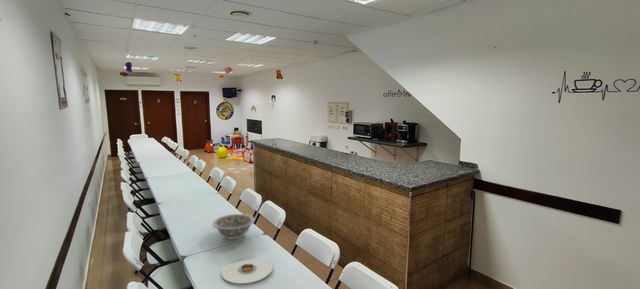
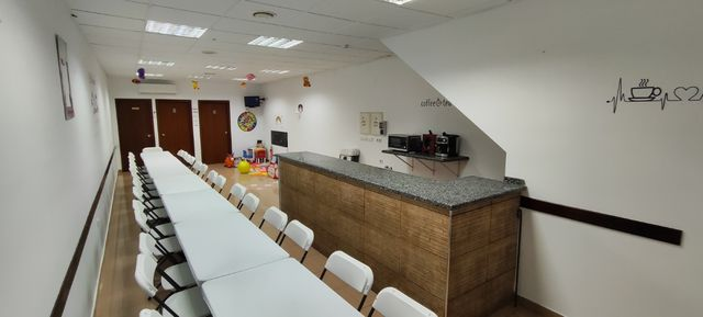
- decorative bowl (234, 228)
- plate (247, 267)
